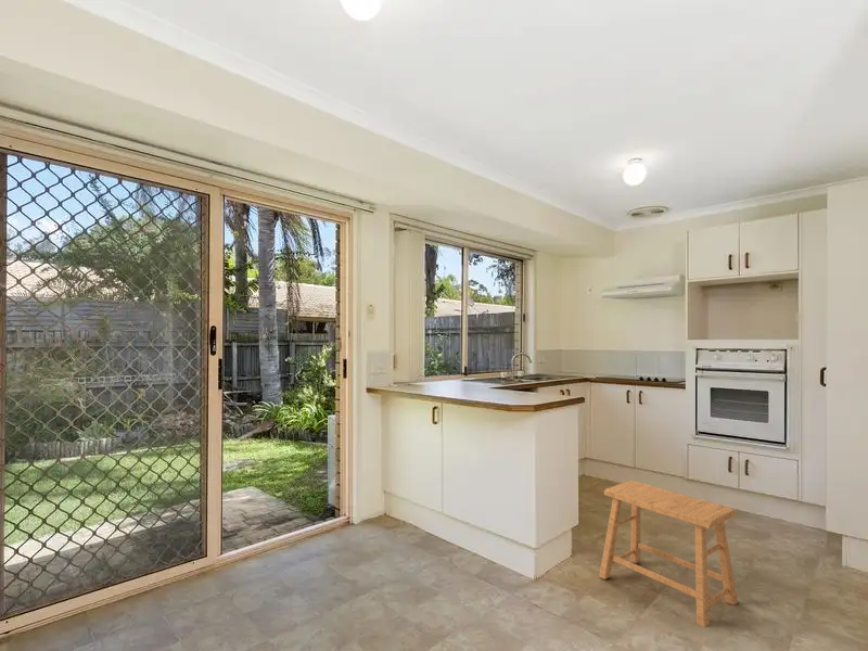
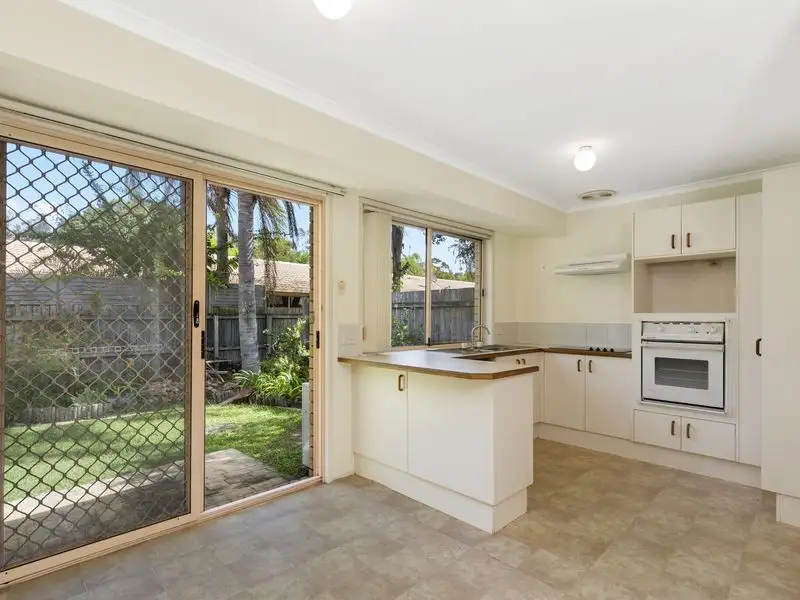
- stool (661, 551)
